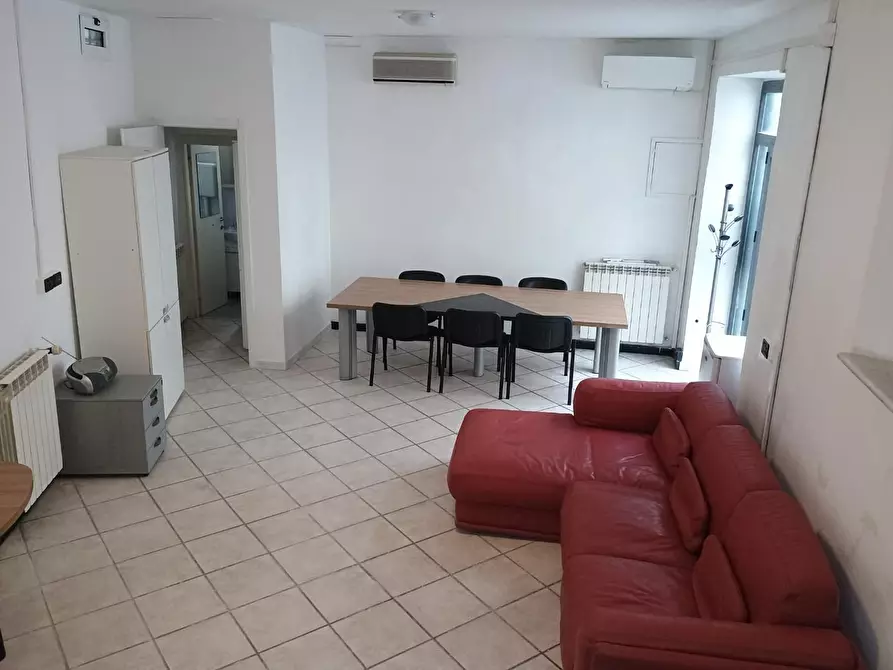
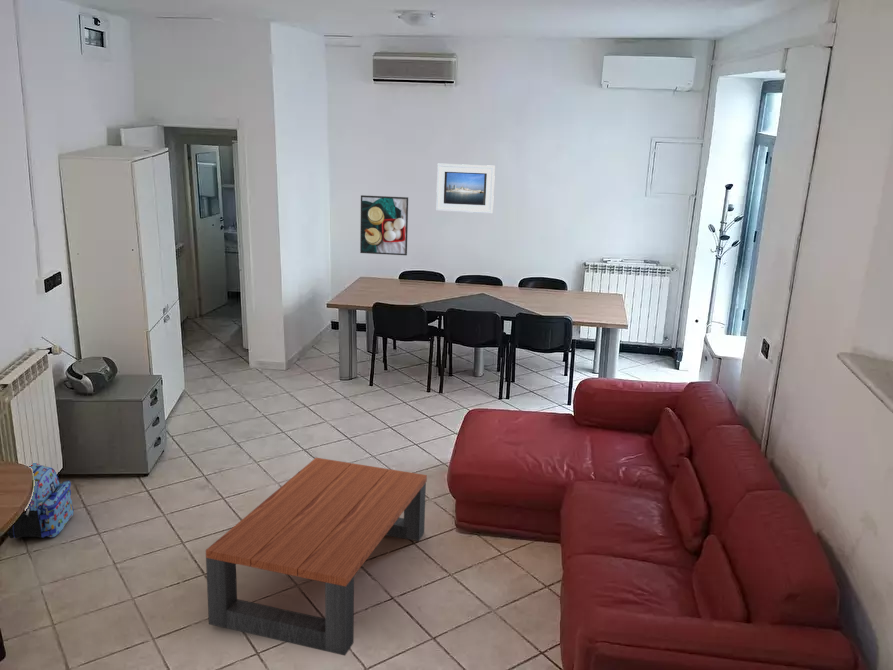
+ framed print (465, 188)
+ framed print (384, 225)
+ backpack (39, 495)
+ coffee table (328, 542)
